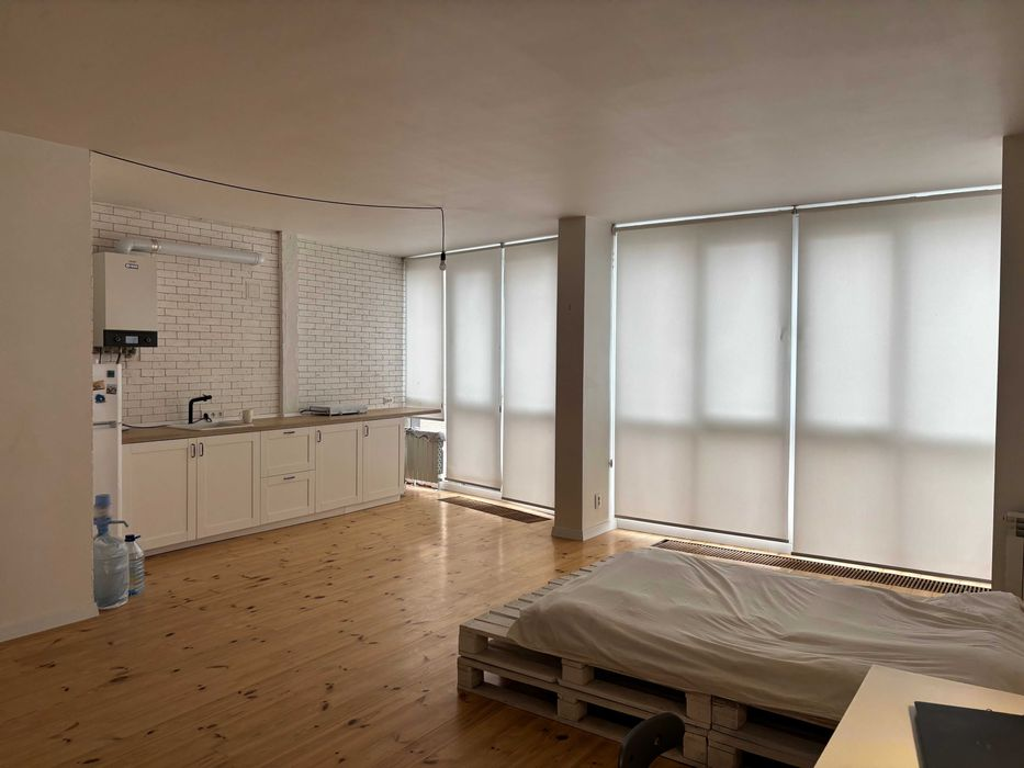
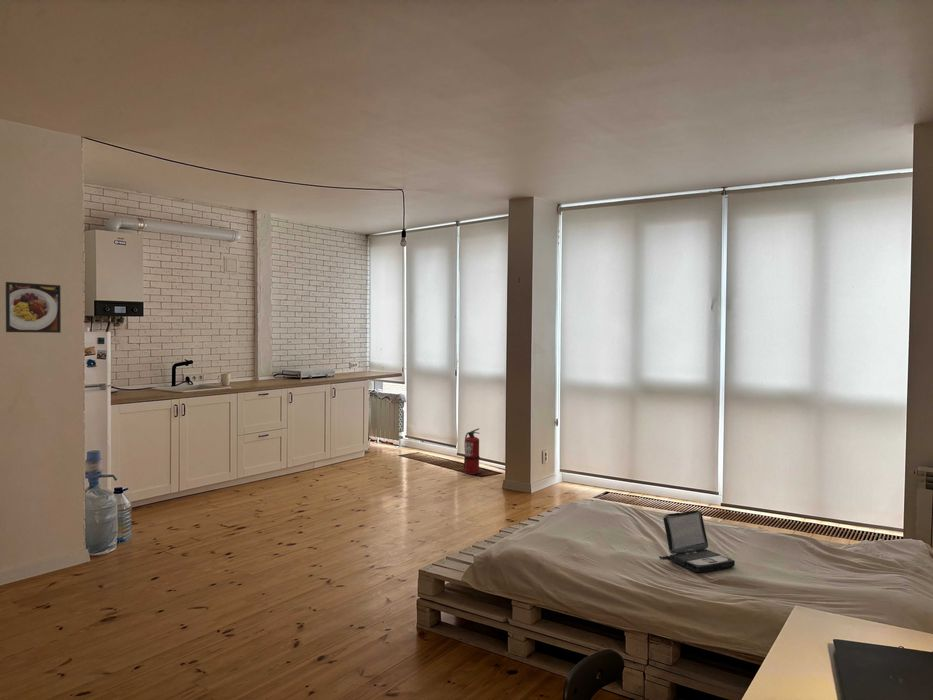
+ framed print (33, 308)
+ fire extinguisher (471, 449)
+ laptop (696, 539)
